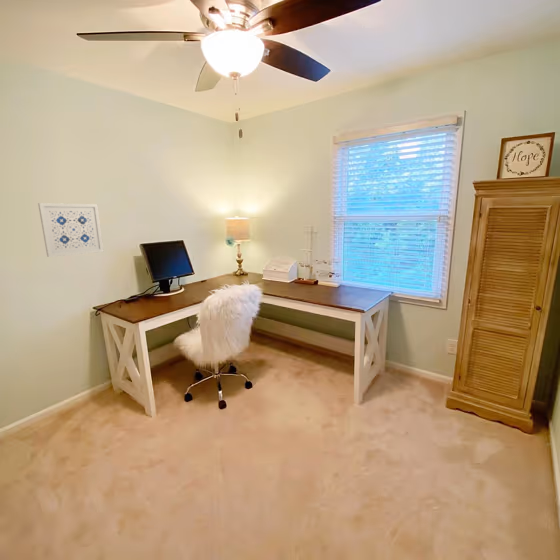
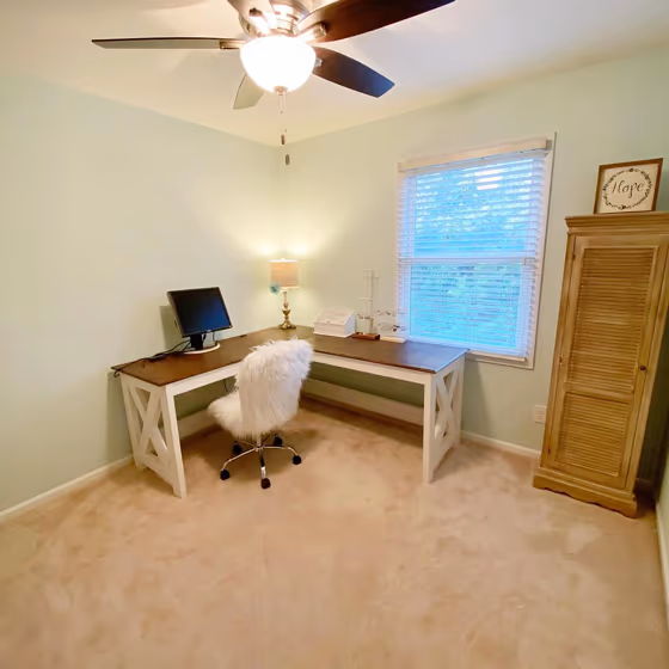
- wall art (73, 229)
